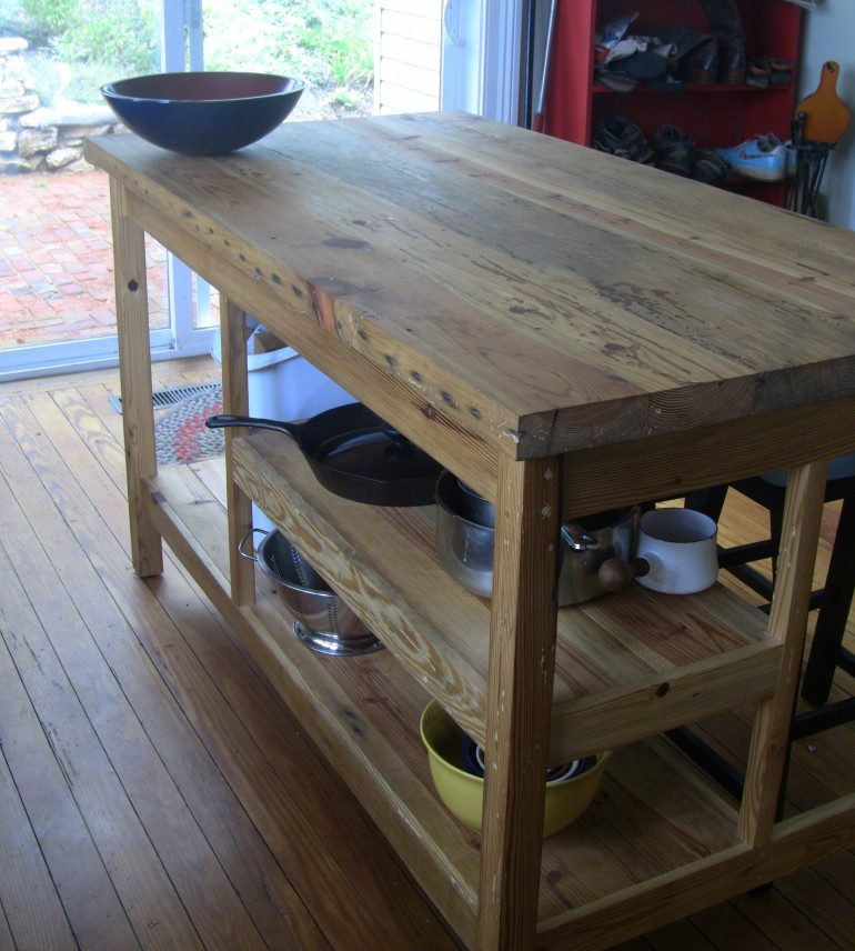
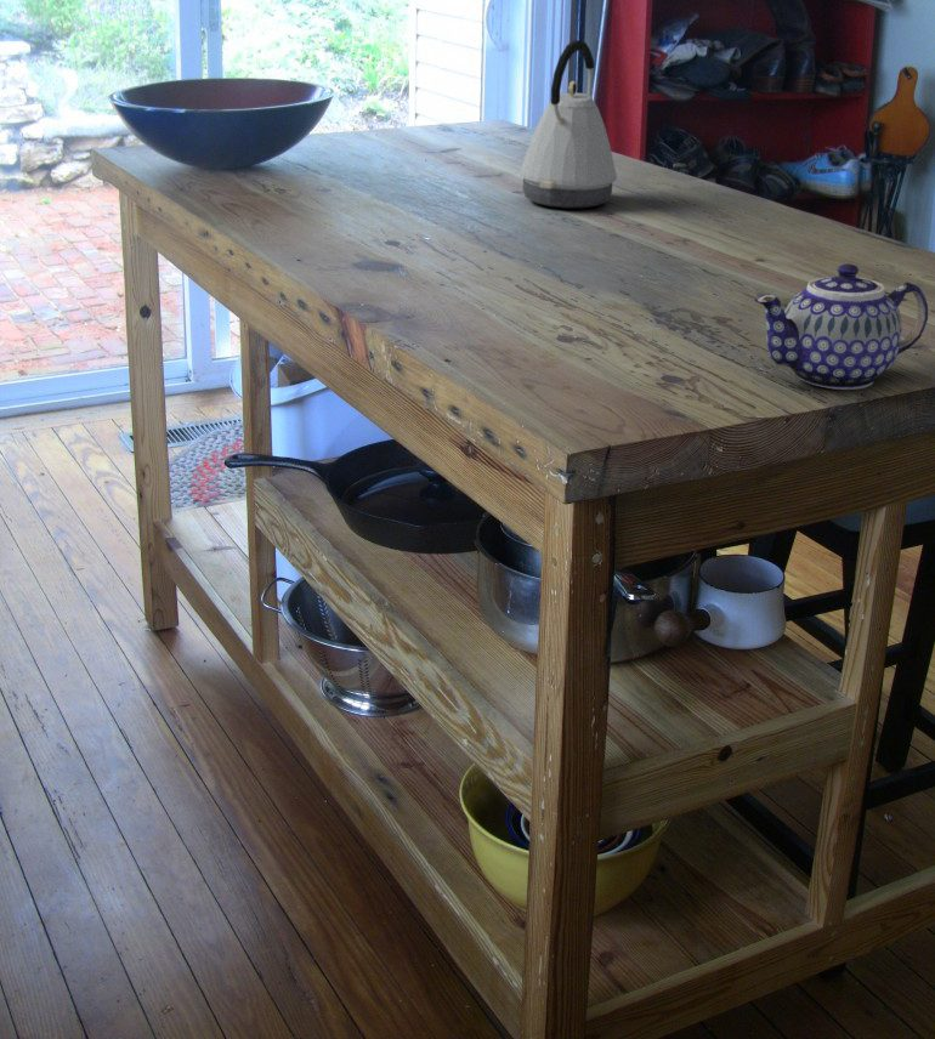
+ teapot (840, 322)
+ kettle (572, 121)
